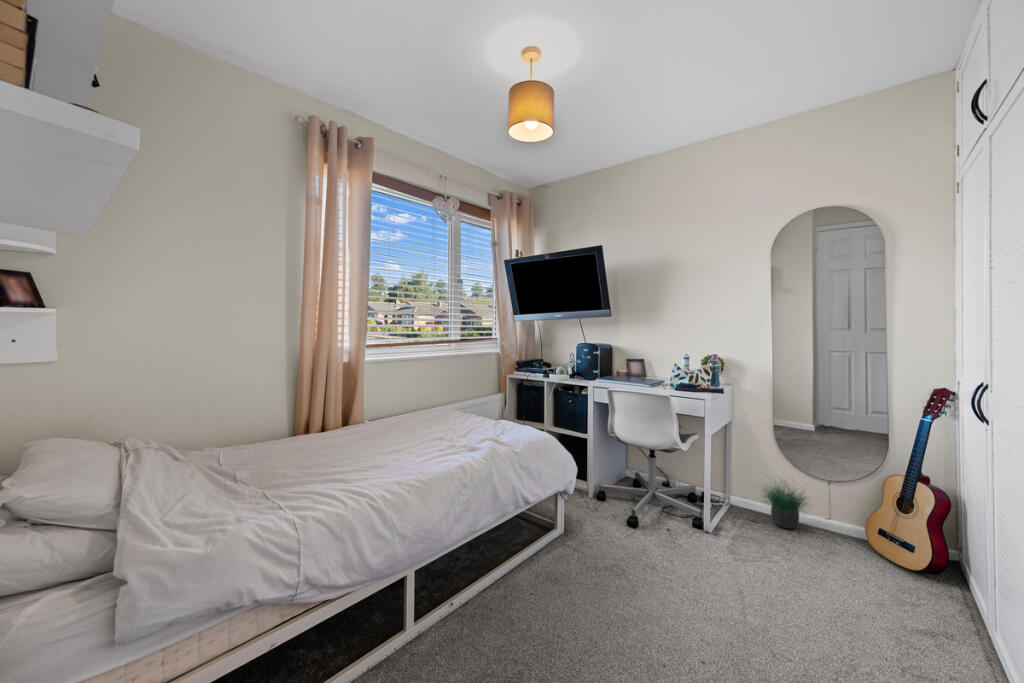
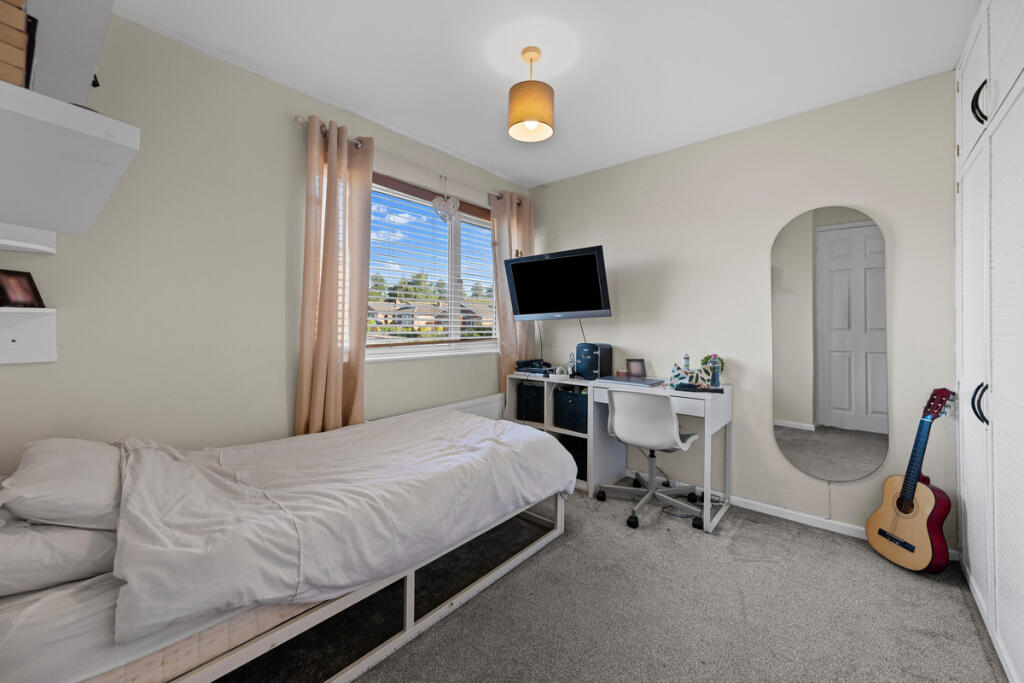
- potted plant (784, 498)
